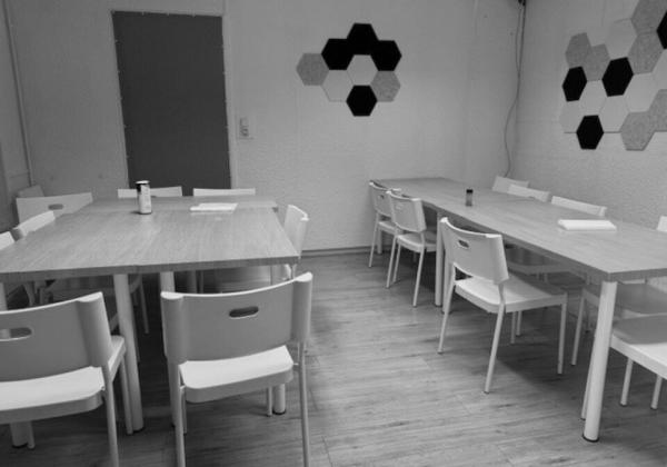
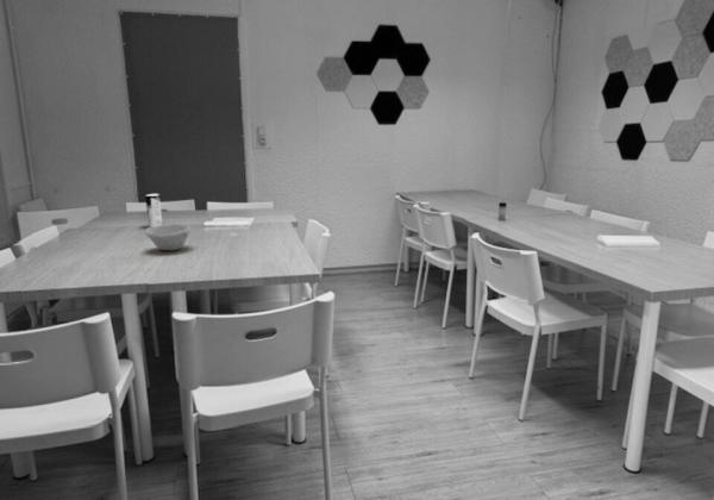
+ bowl (168, 238)
